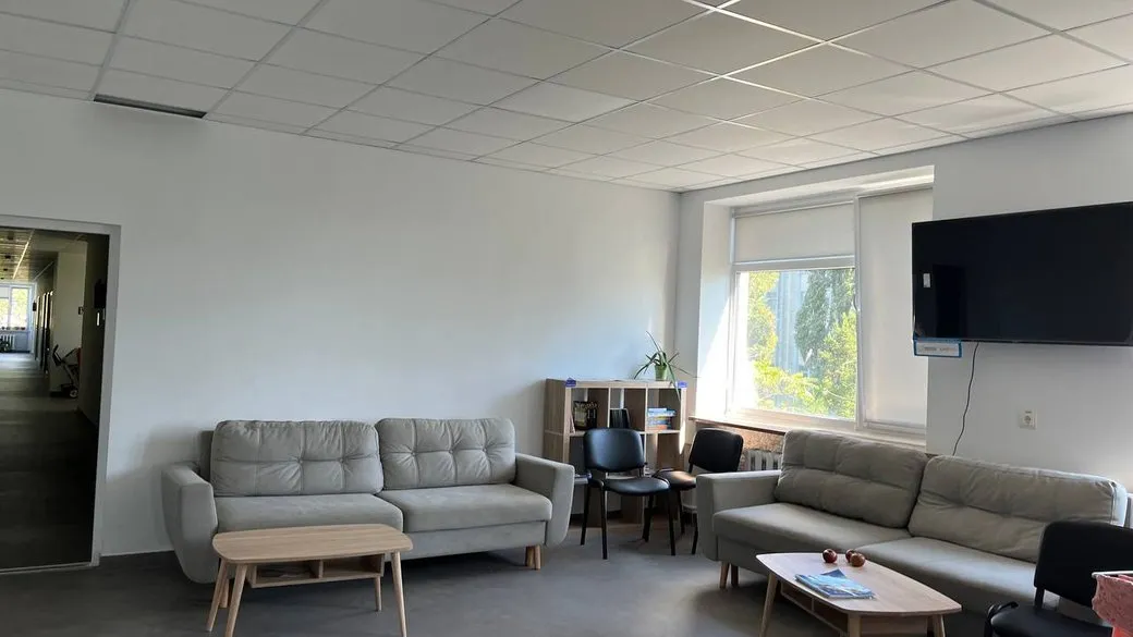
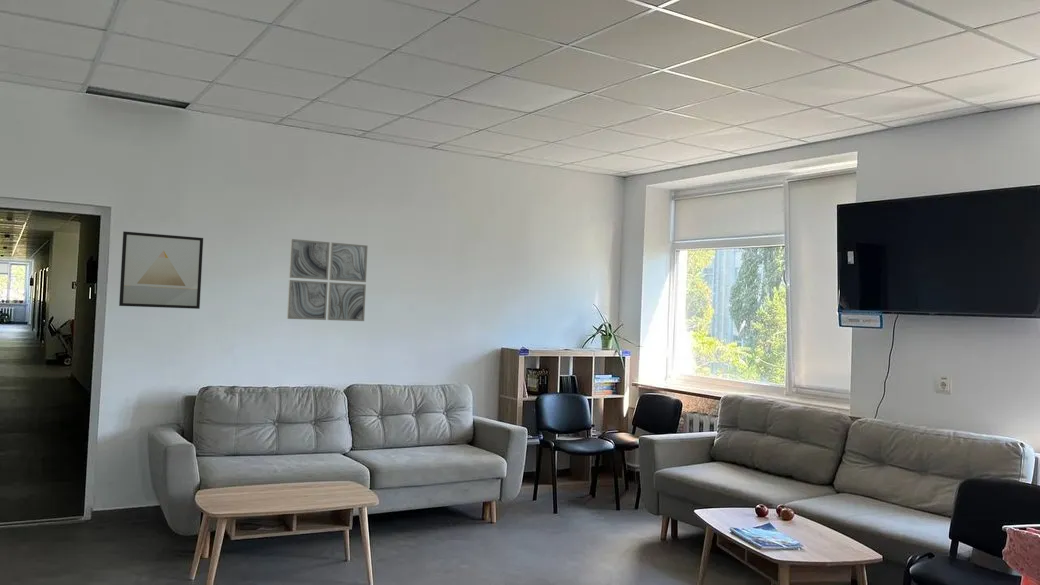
+ wall art (162, 271)
+ wall art (327, 282)
